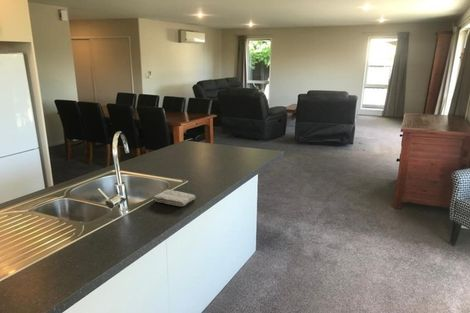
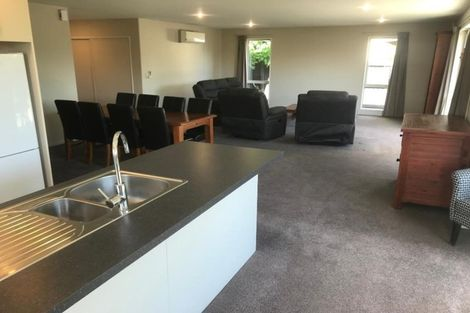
- washcloth (174, 197)
